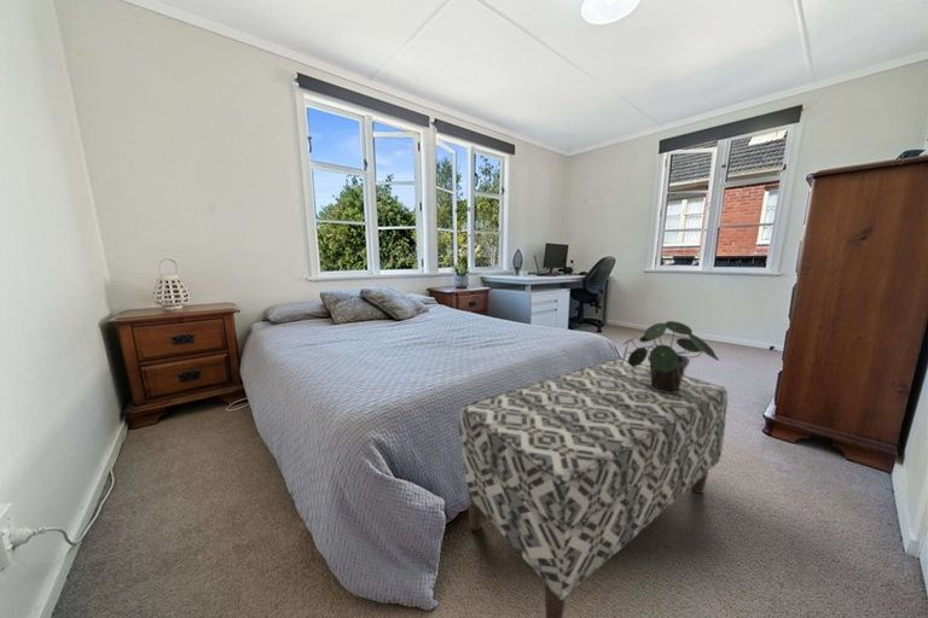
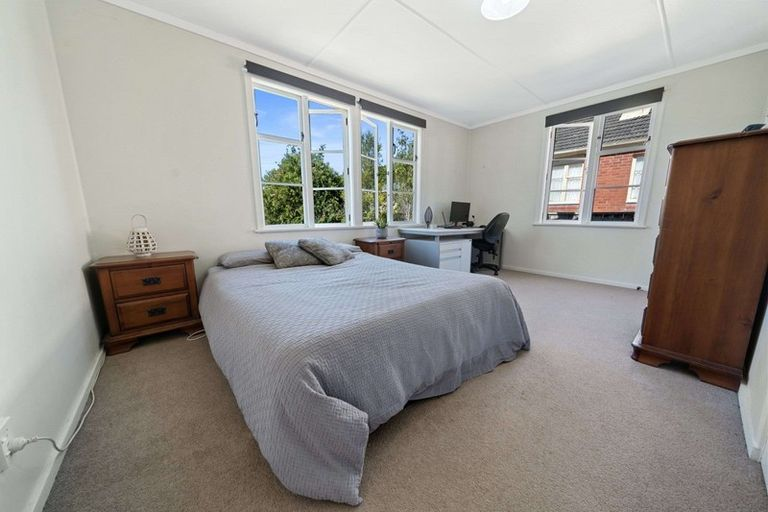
- potted plant (666, 354)
- bench (598, 453)
